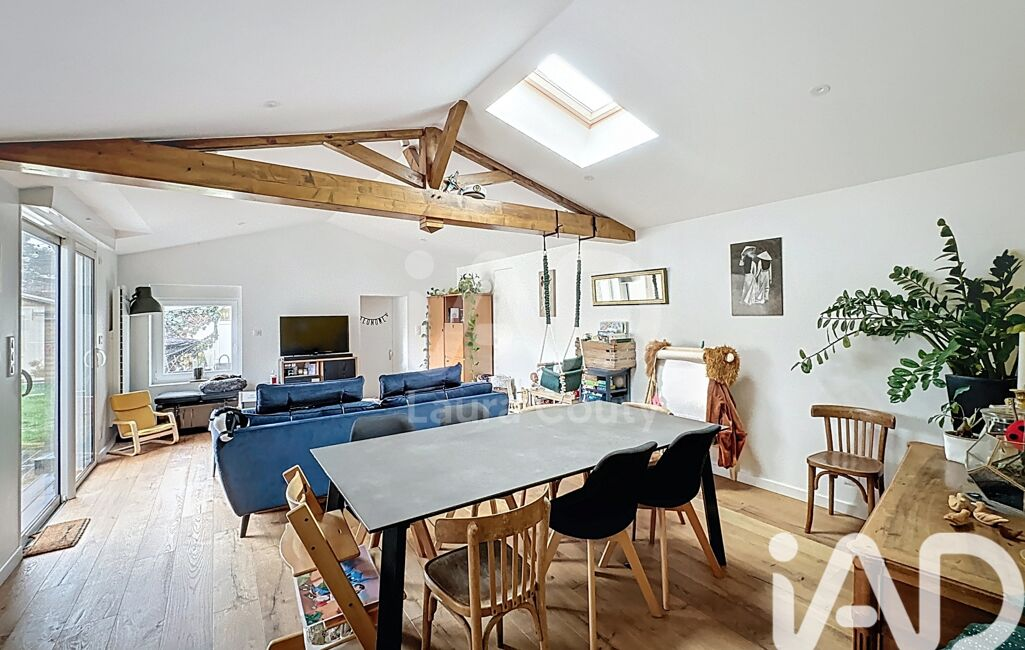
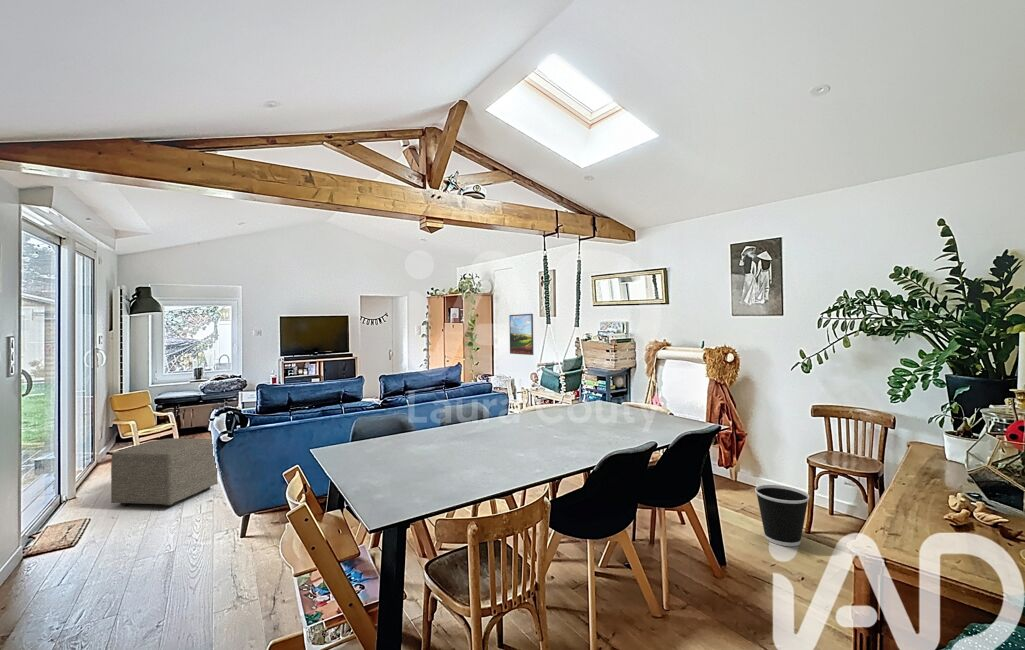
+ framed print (521, 334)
+ ottoman (167, 470)
+ wastebasket (782, 515)
